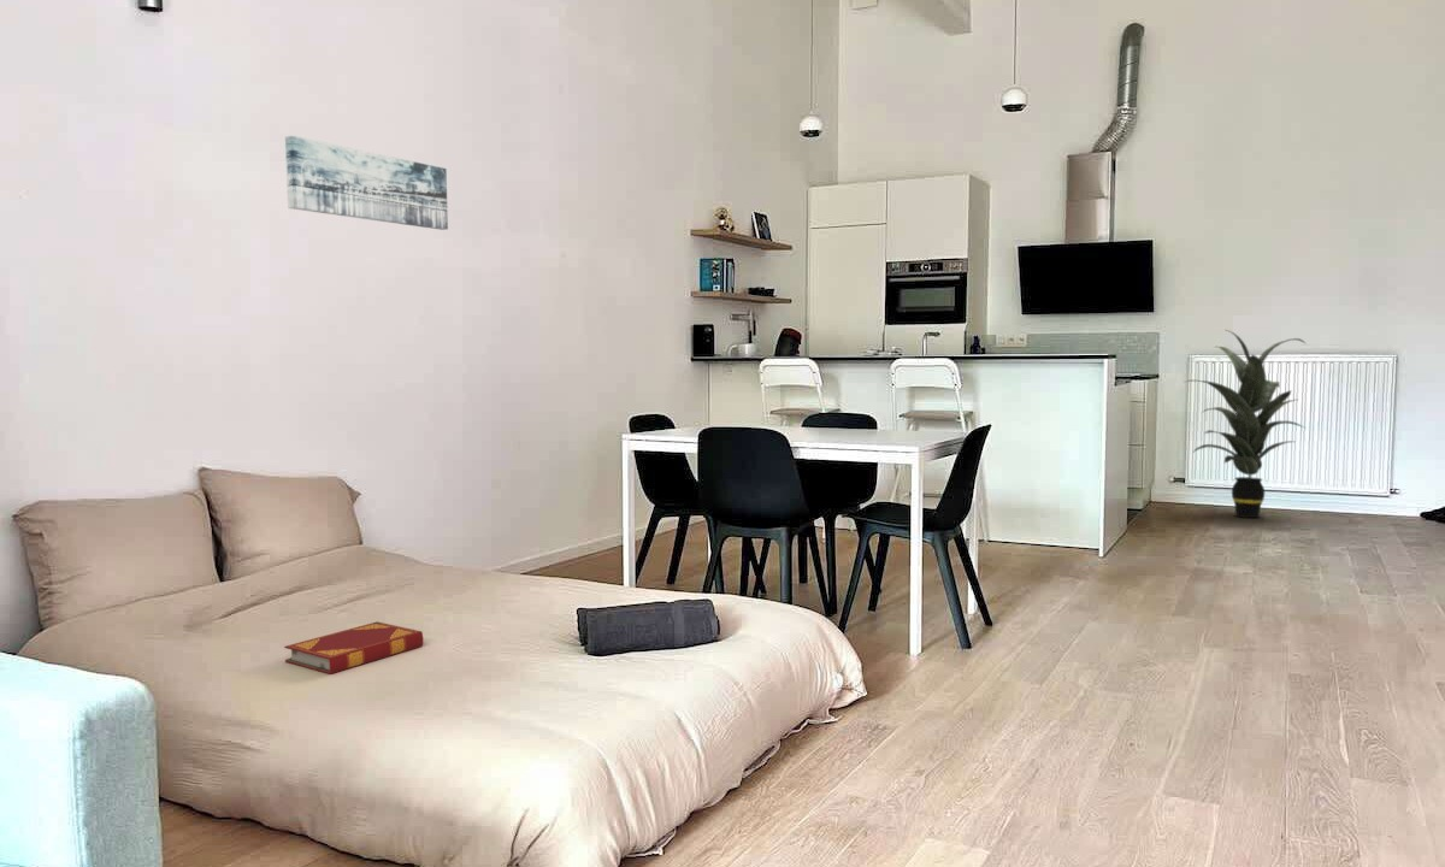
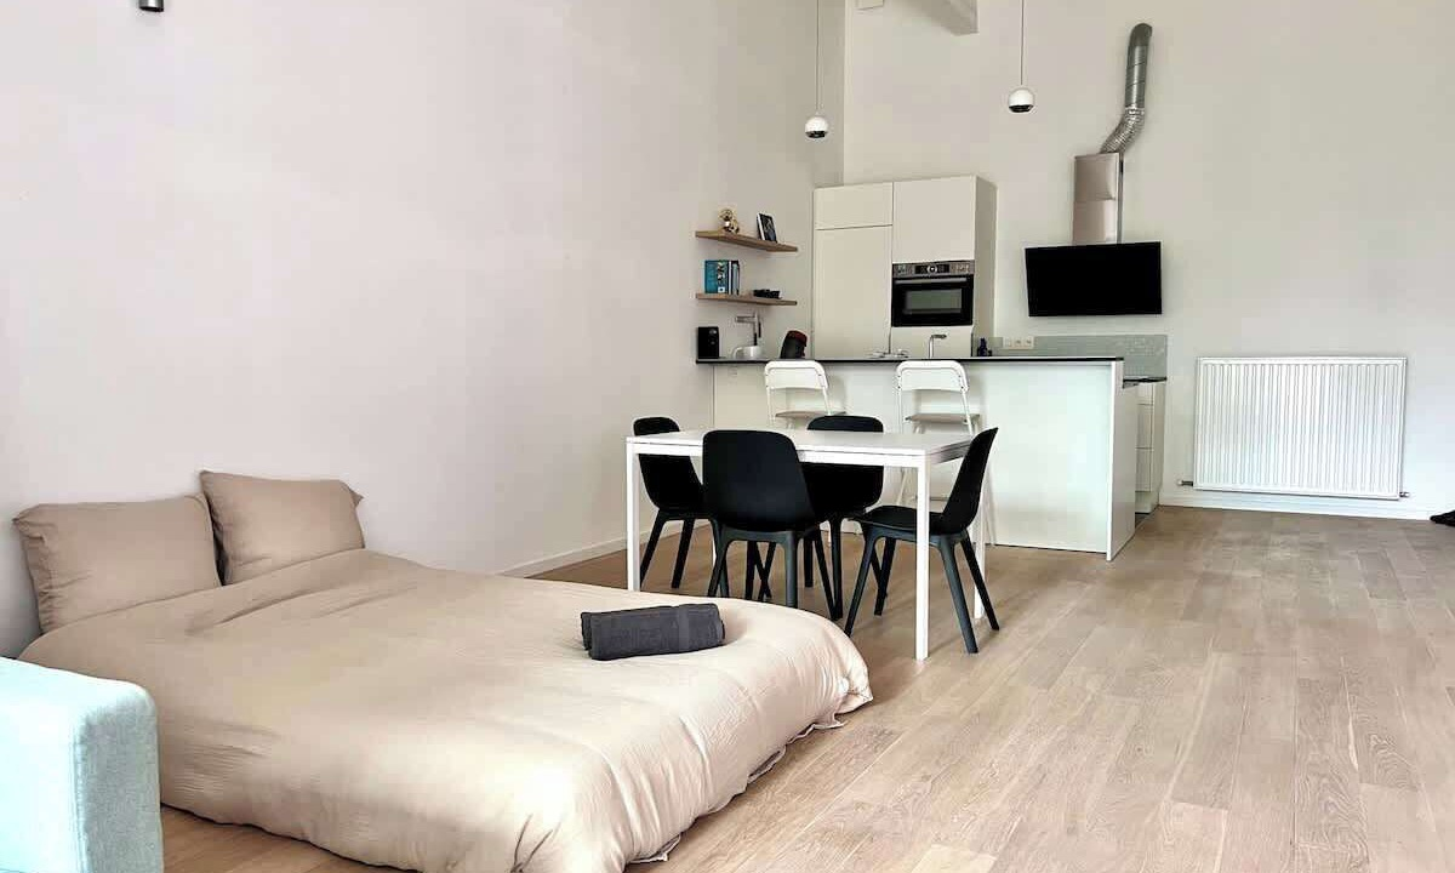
- hardback book (355, 645)
- wall art (373, 187)
- indoor plant (1243, 423)
